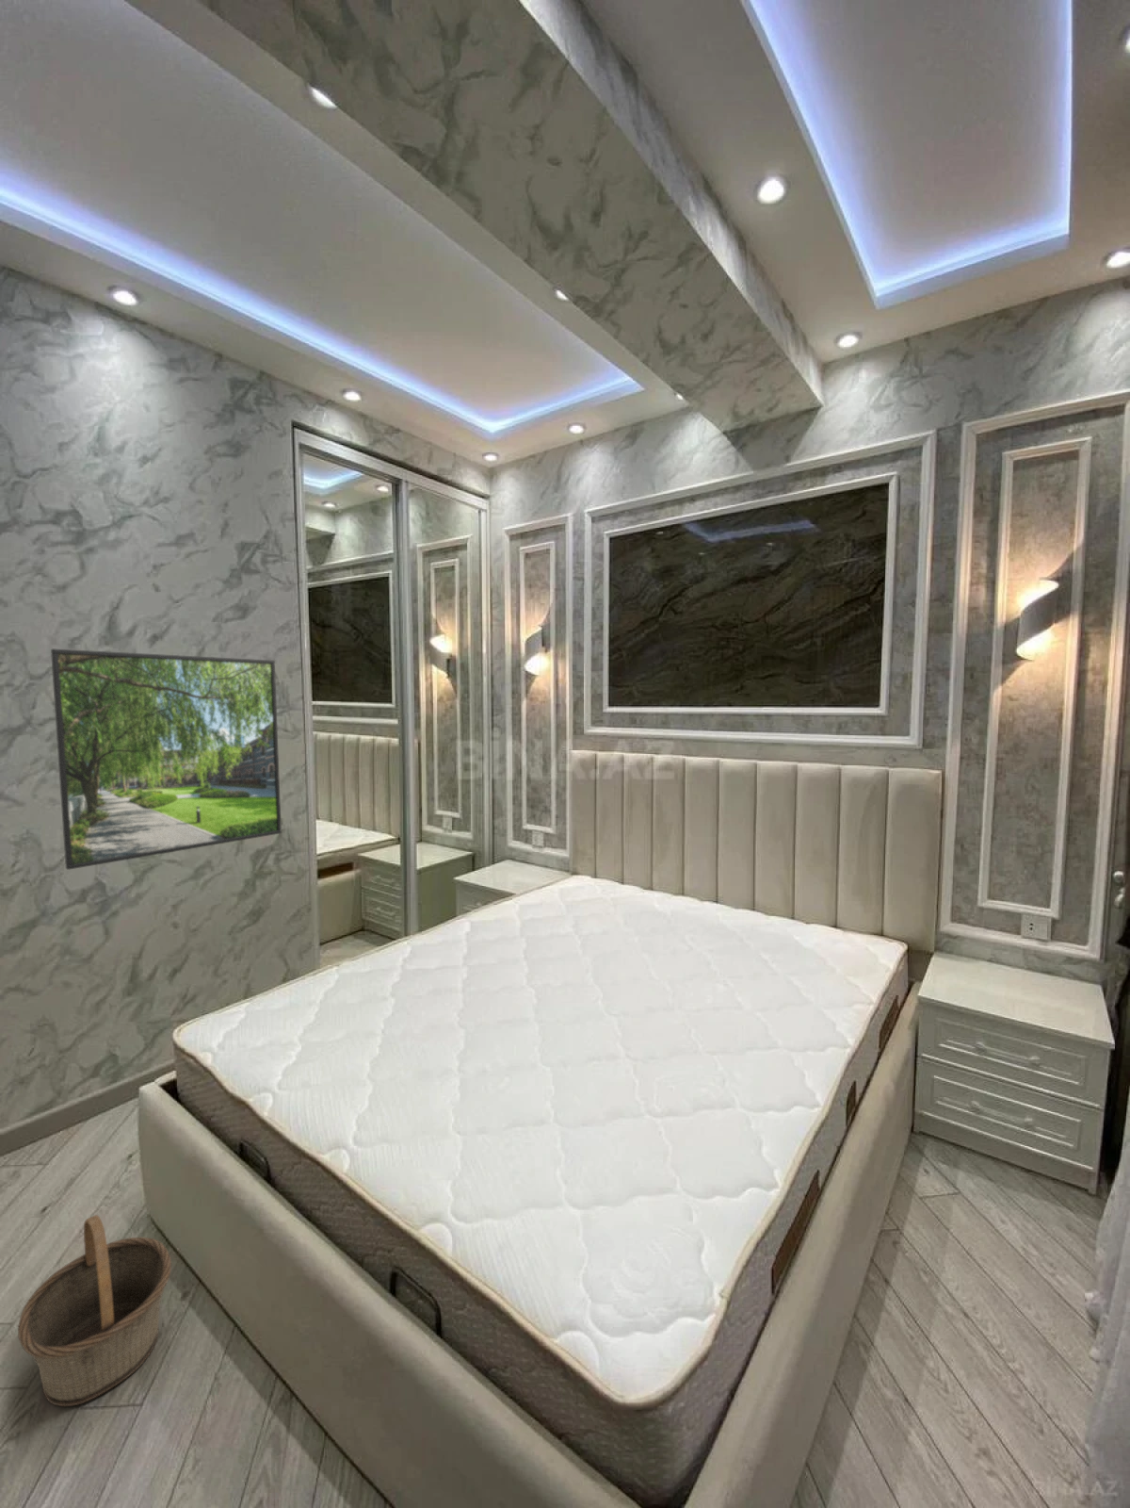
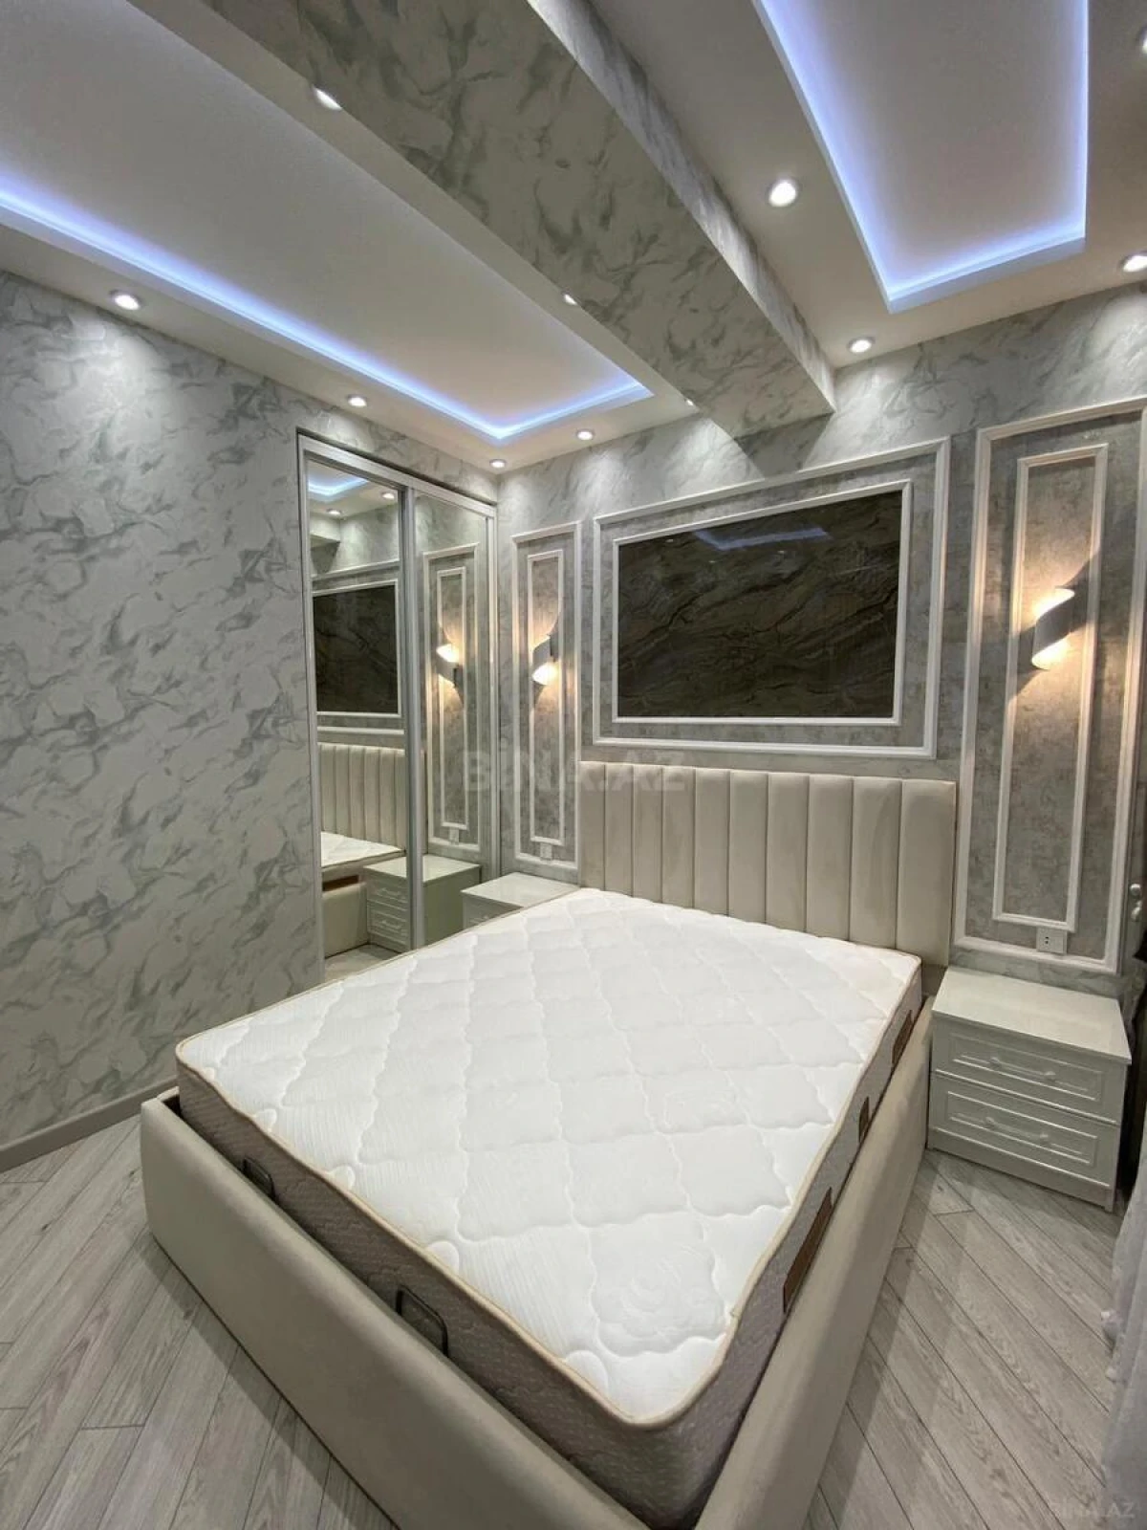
- basket (99, 1293)
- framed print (180, 753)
